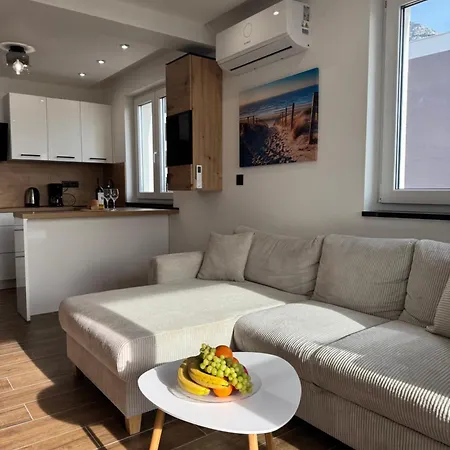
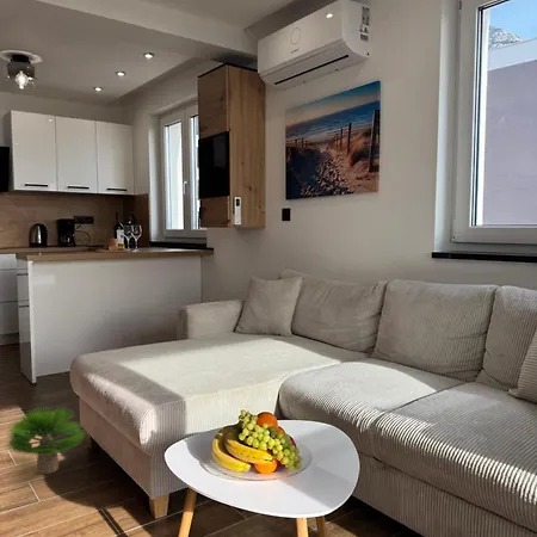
+ potted plant (47, 437)
